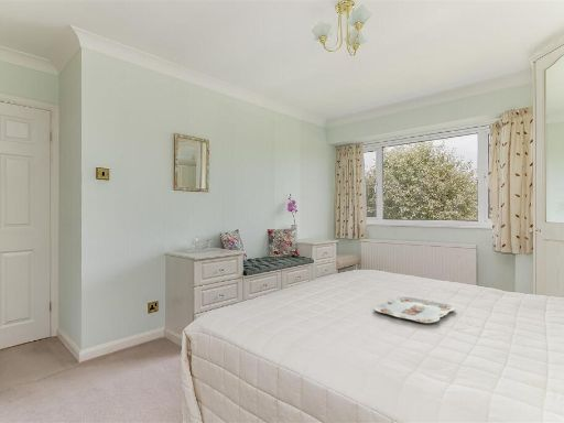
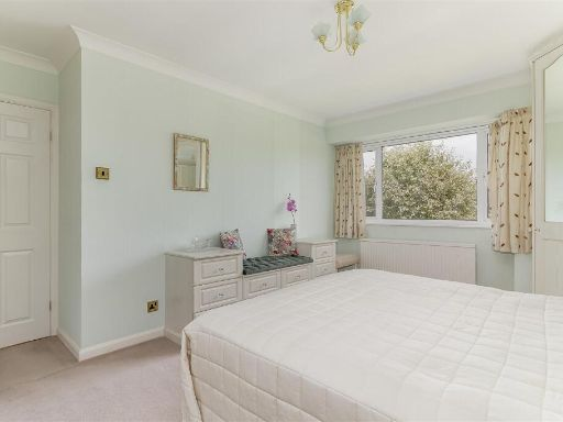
- serving tray (414, 308)
